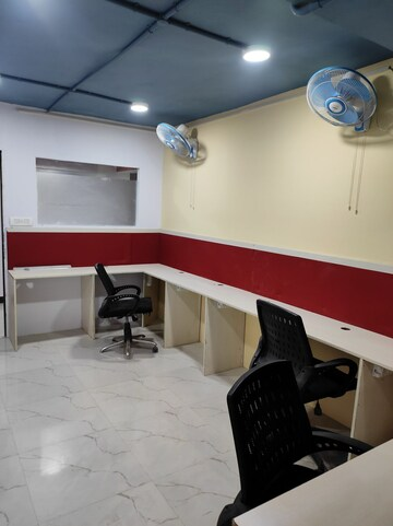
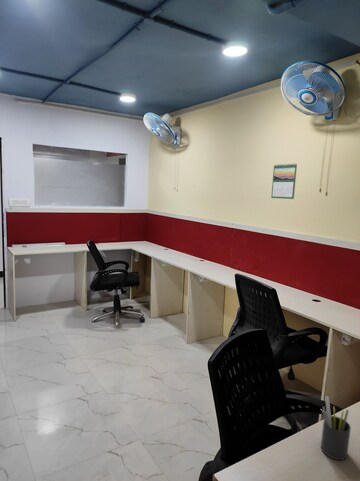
+ calendar (283, 181)
+ pen holder (335, 427)
